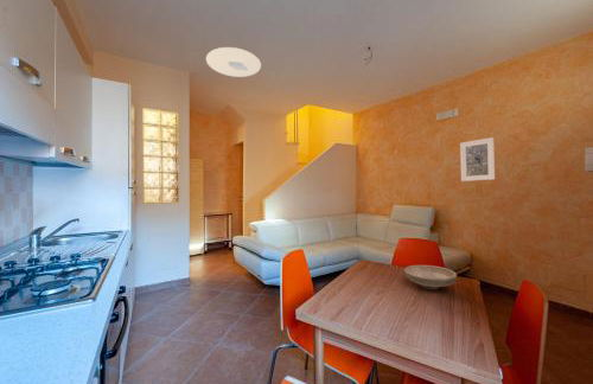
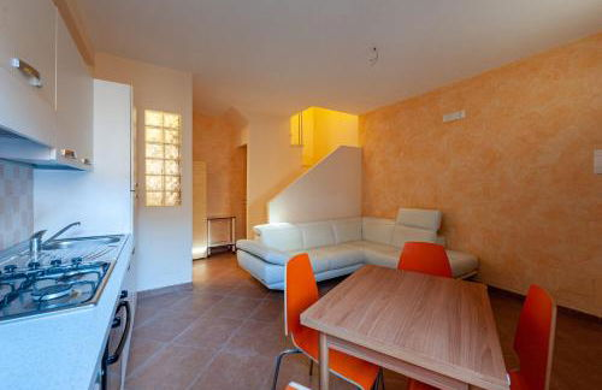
- bowl (429, 279)
- ceiling light (234, 60)
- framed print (477, 160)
